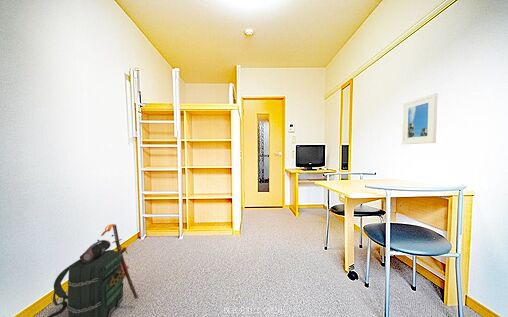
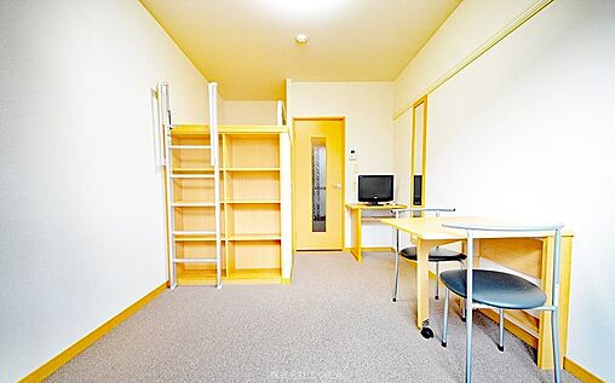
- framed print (418, 121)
- backpack (97, 268)
